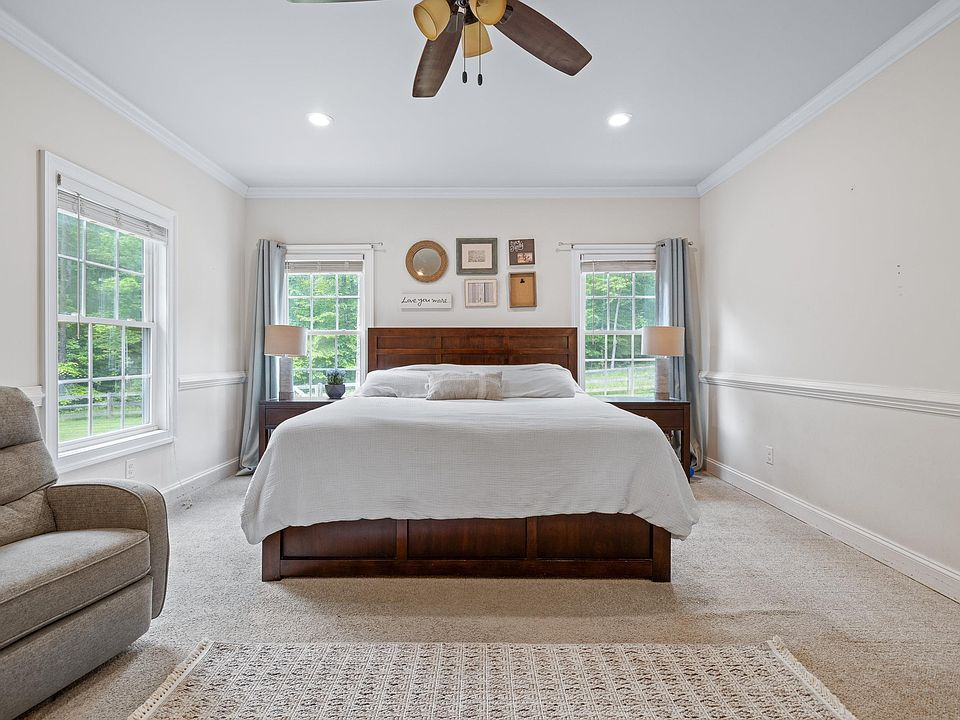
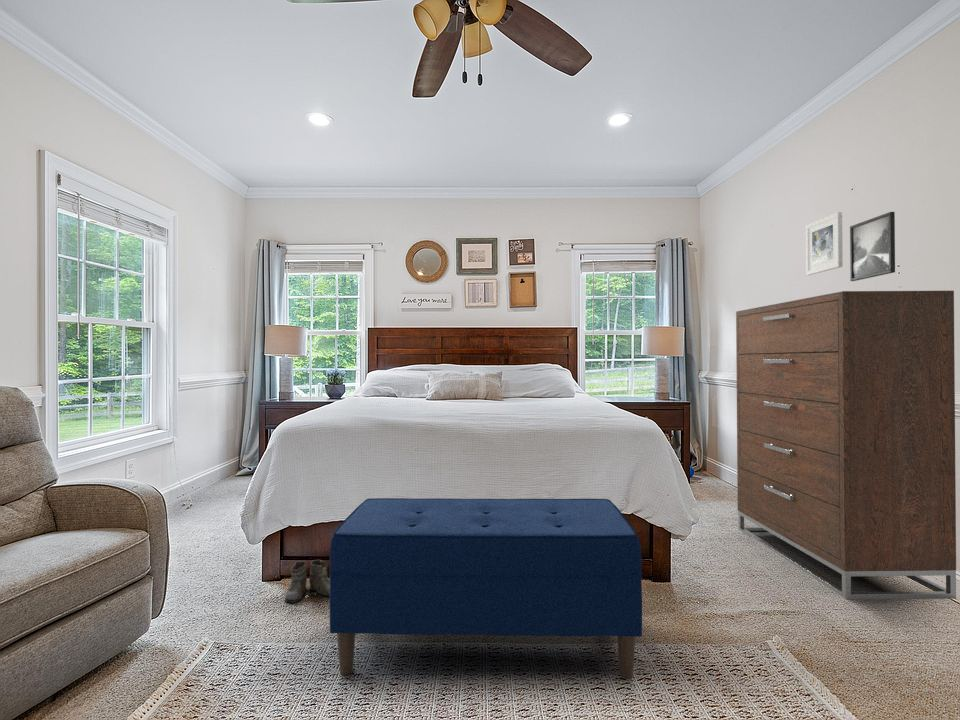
+ dresser (825, 430)
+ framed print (823, 245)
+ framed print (871, 248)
+ boots (309, 579)
+ bench (486, 579)
